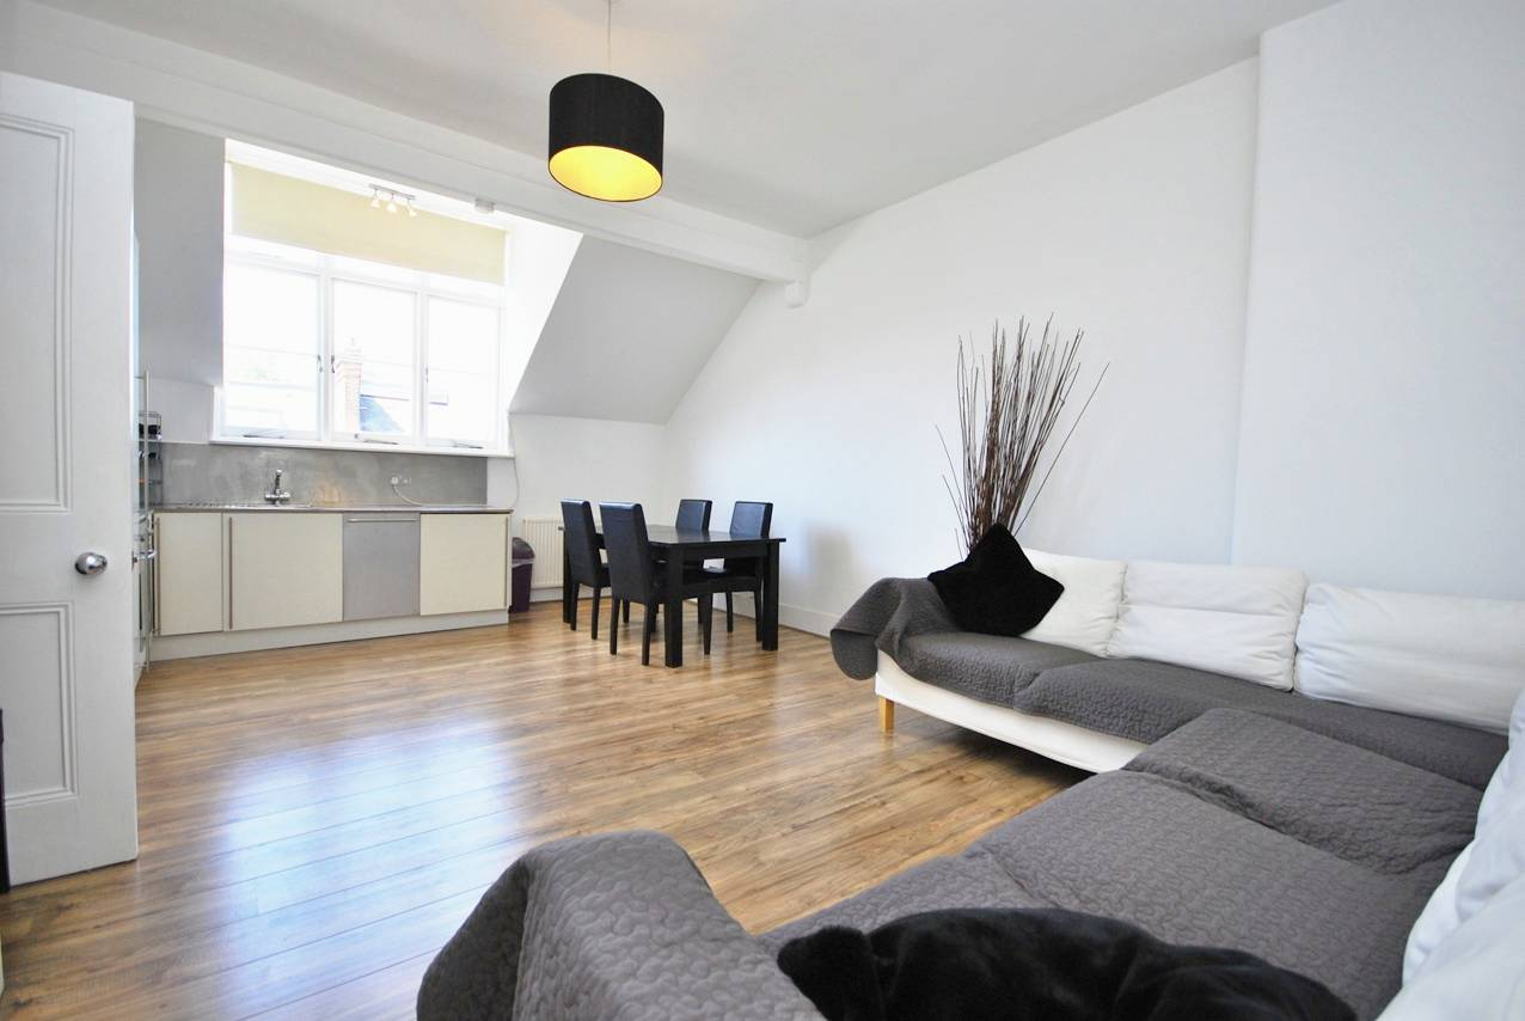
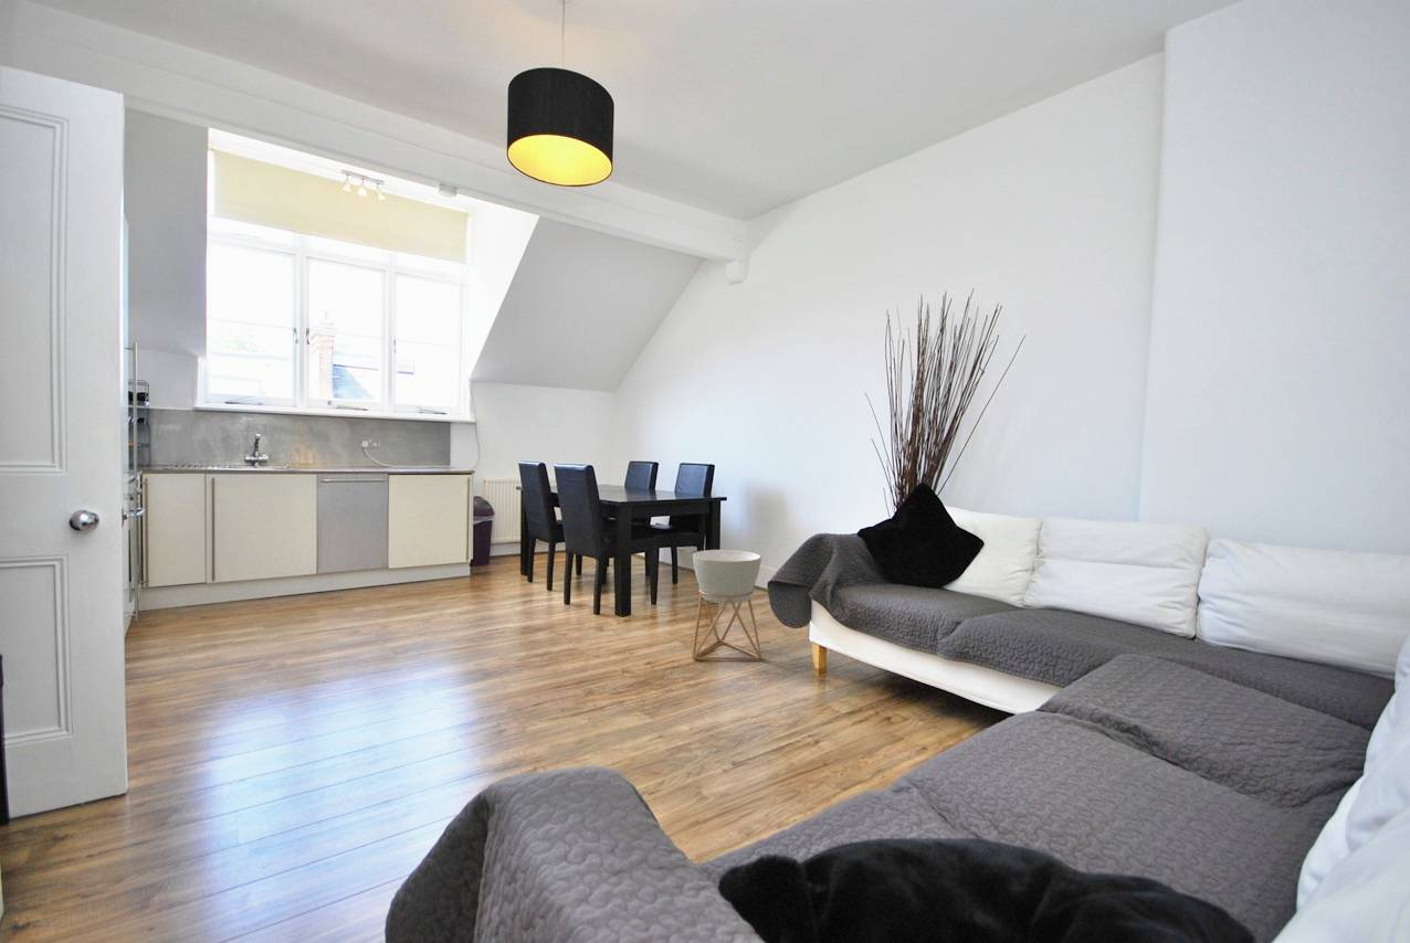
+ planter (725, 604)
